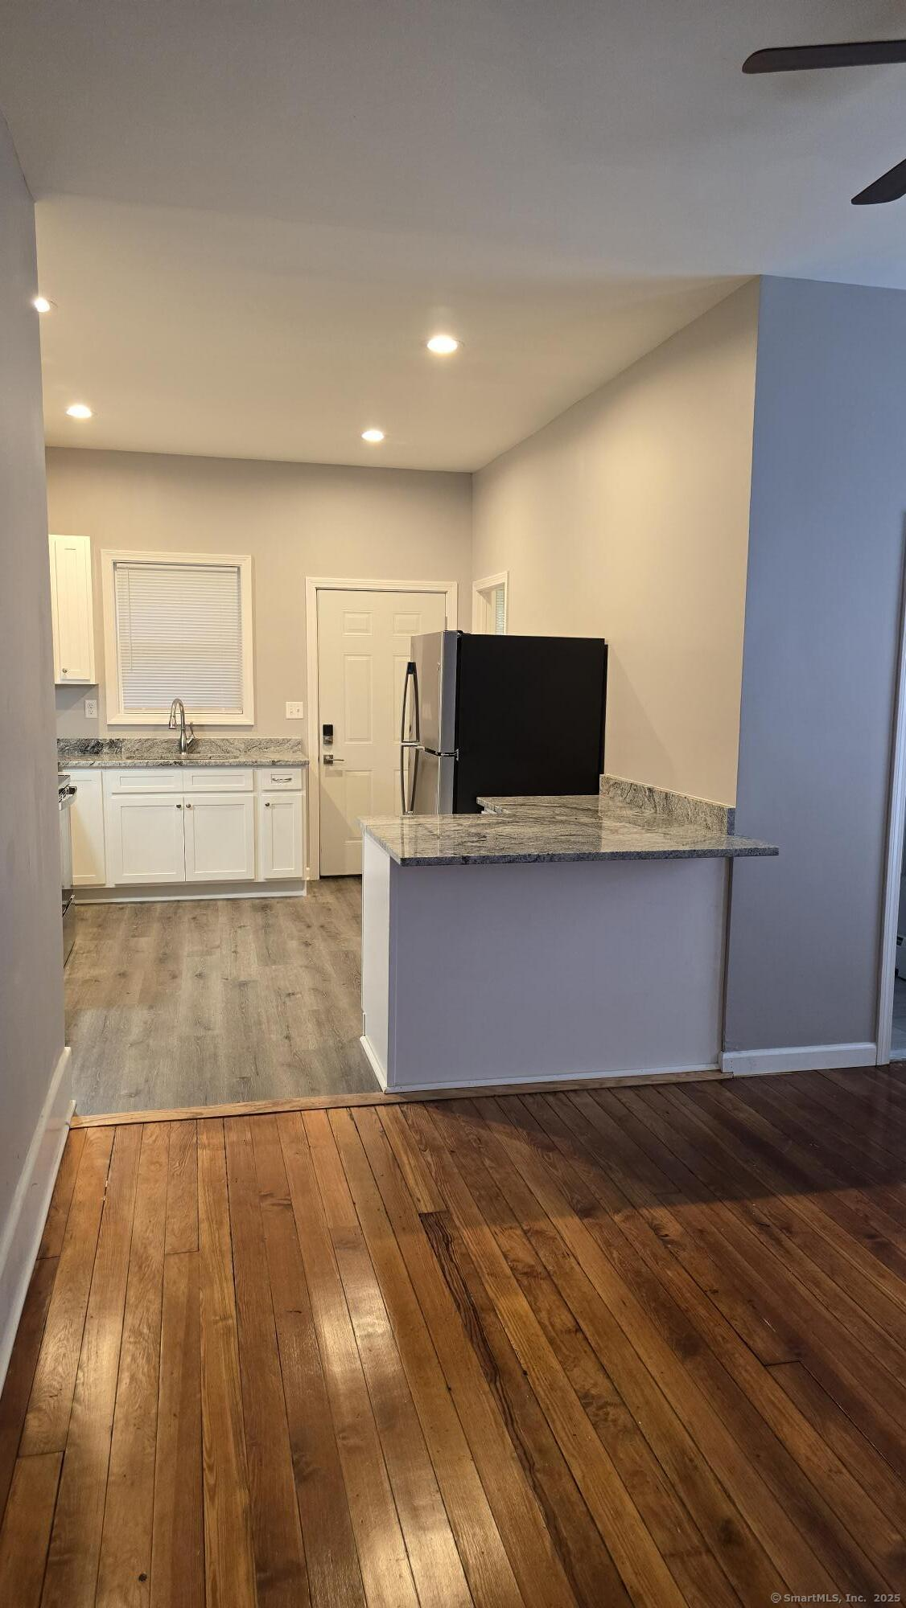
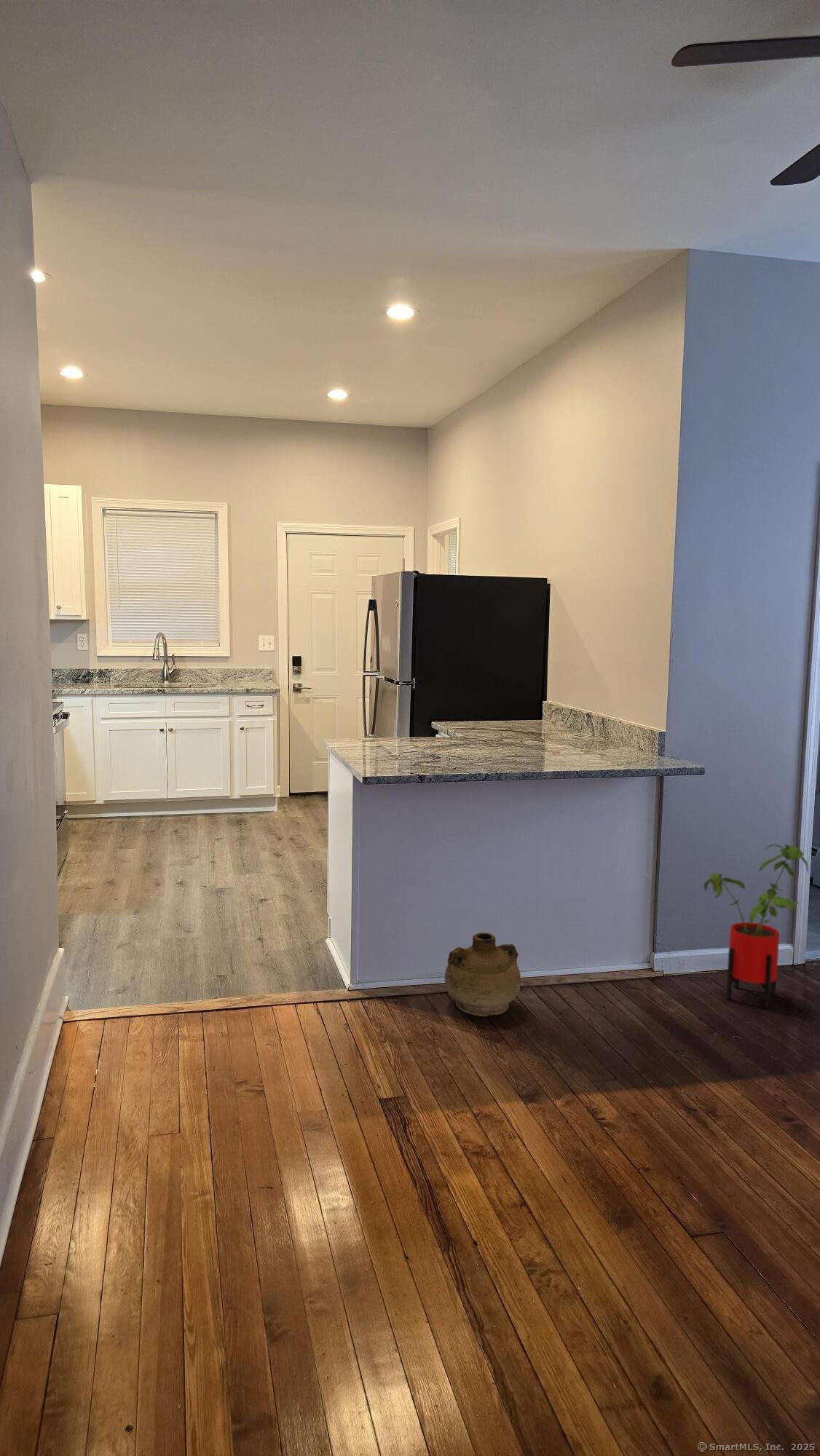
+ house plant (762, 922)
+ ceramic jug (482, 970)
